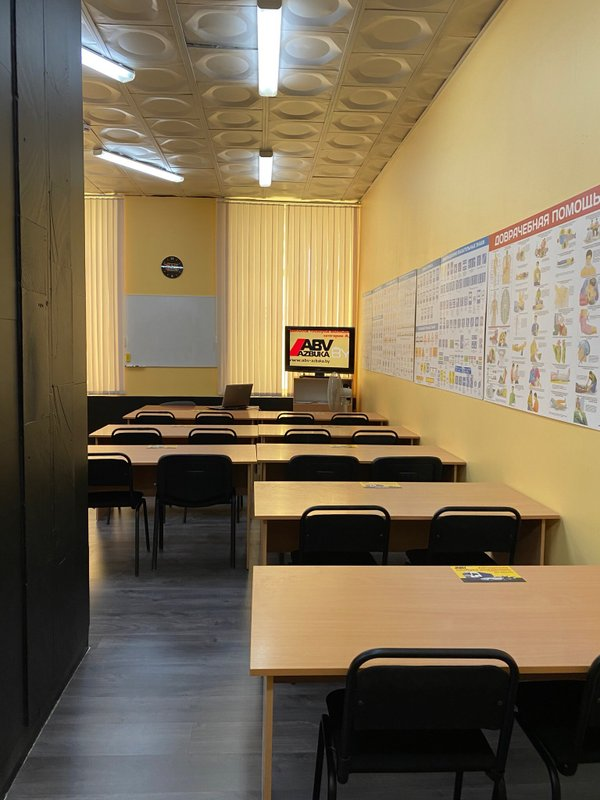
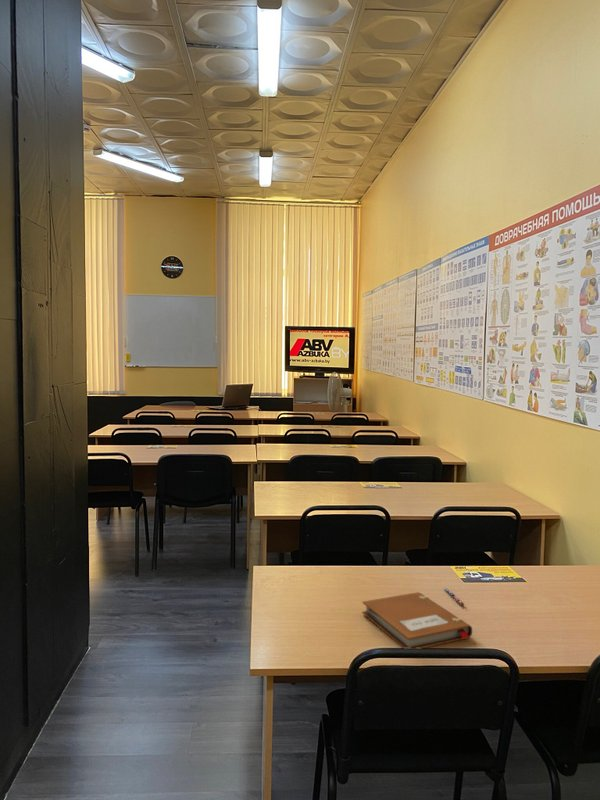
+ notebook (416, 619)
+ pen (453, 595)
